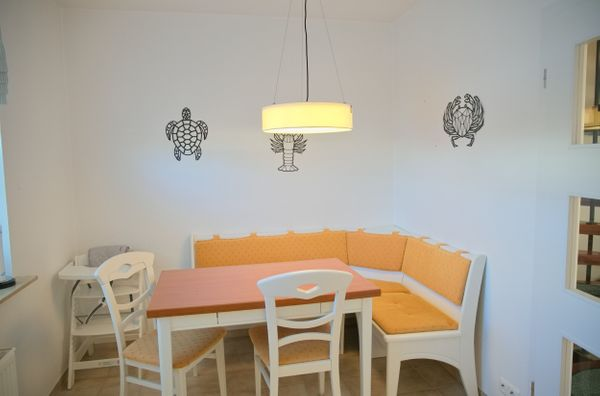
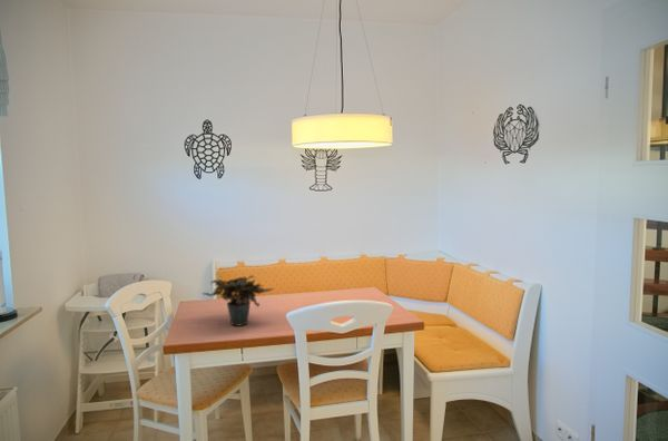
+ potted plant (238, 300)
